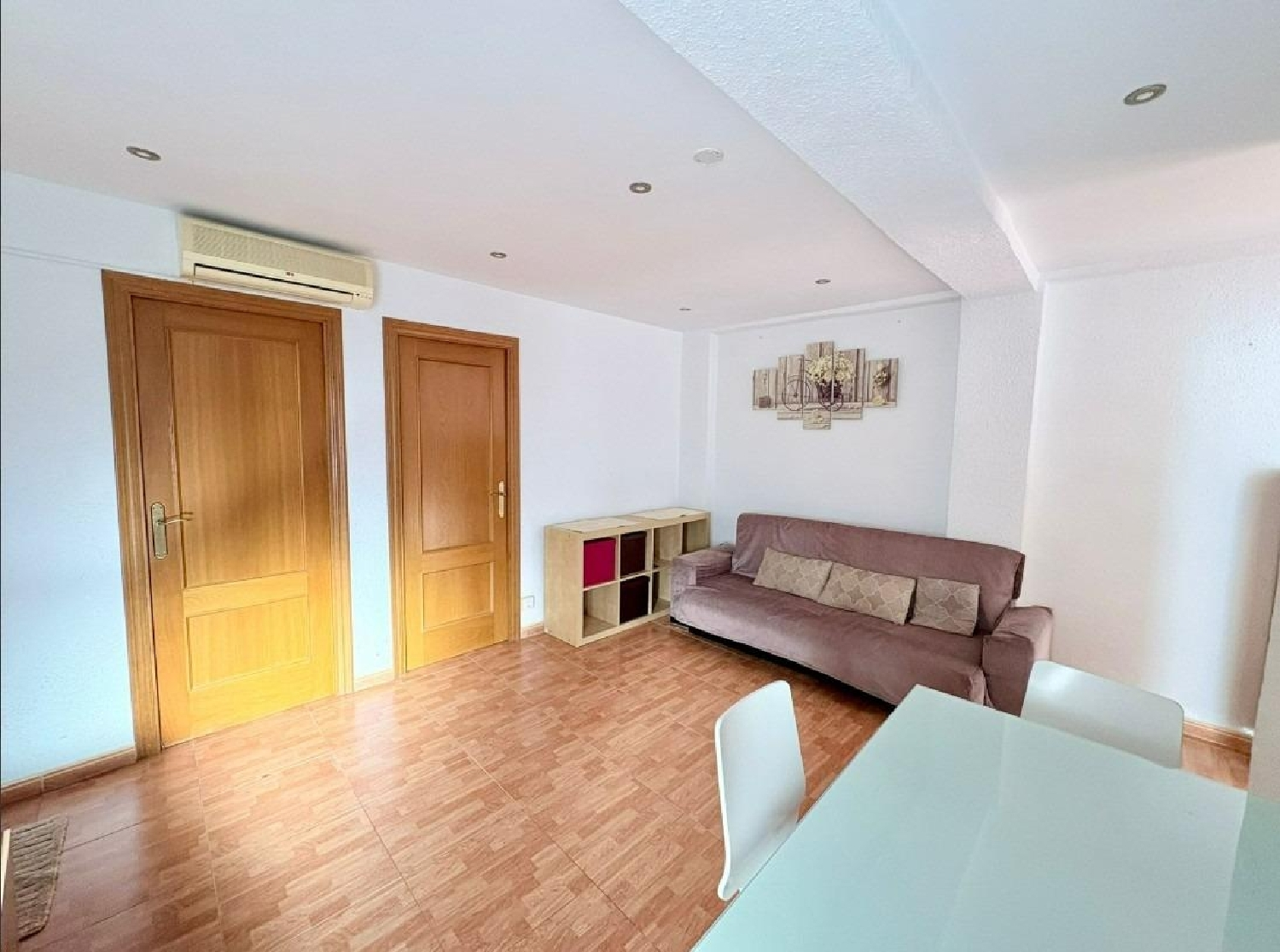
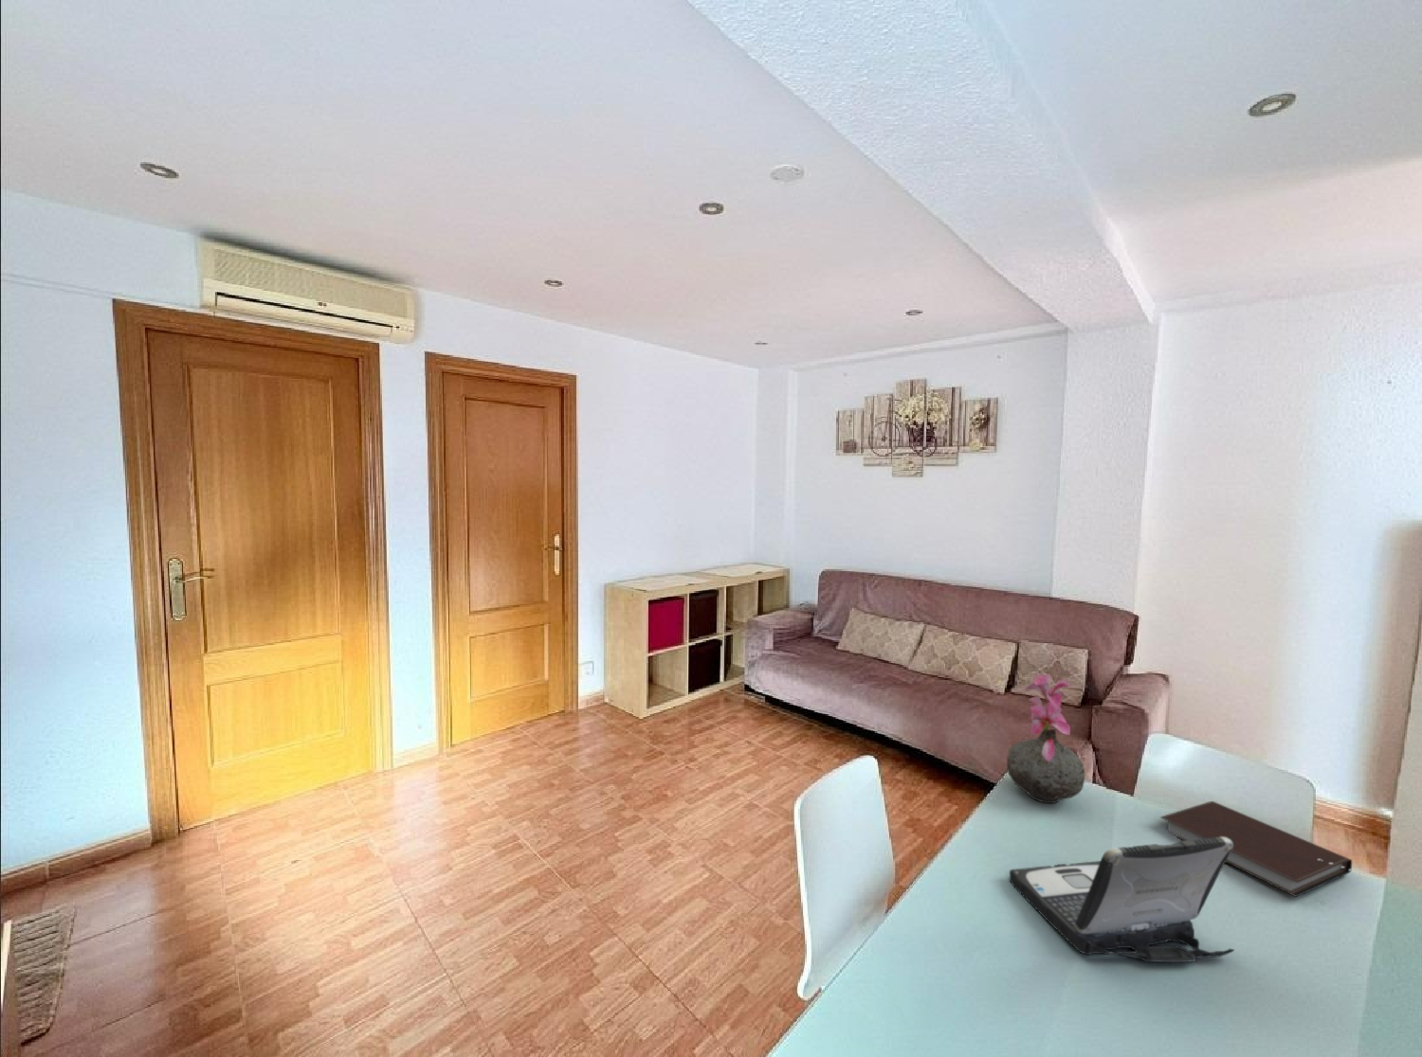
+ notebook (1250, 843)
+ laptop (1115, 866)
+ vase (1048, 738)
